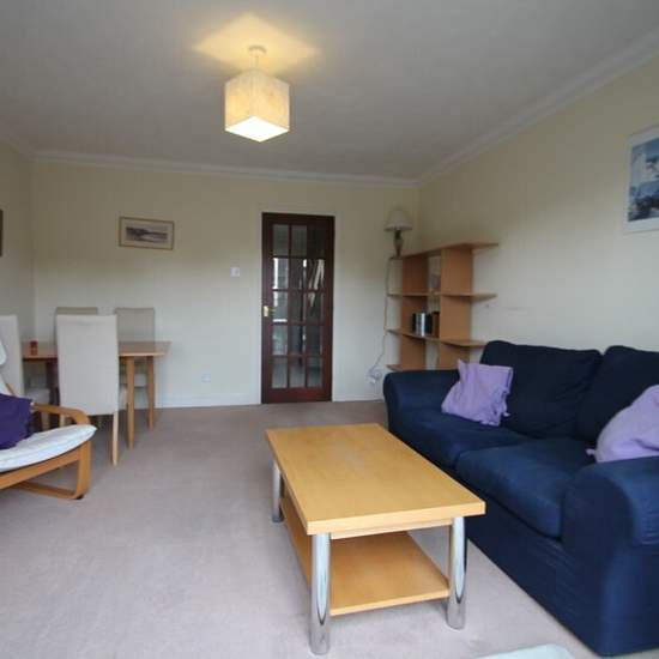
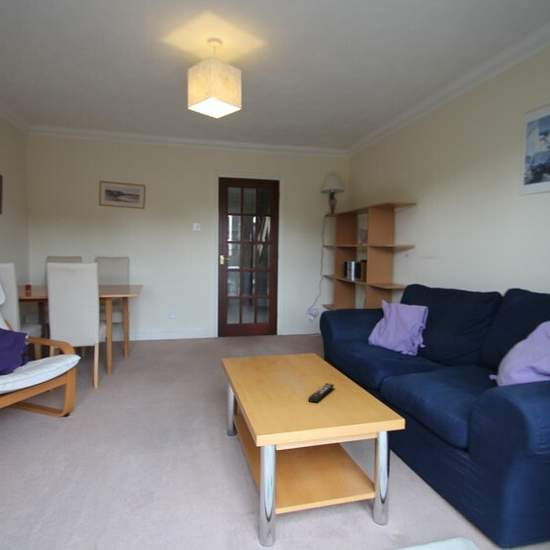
+ remote control (321, 392)
